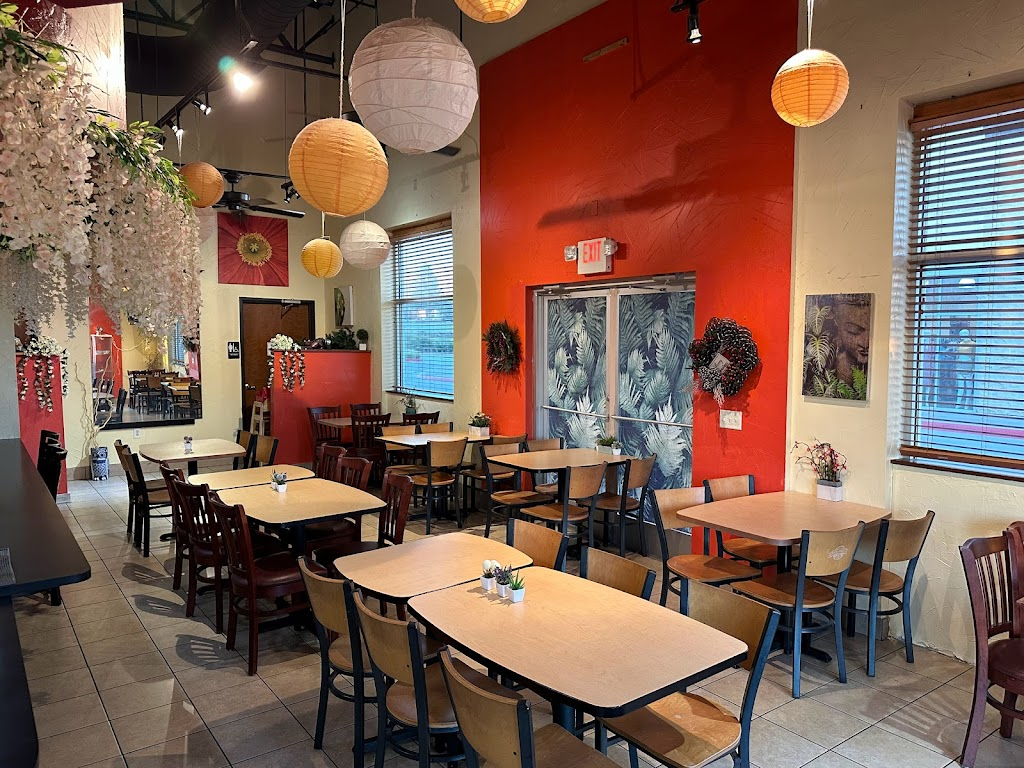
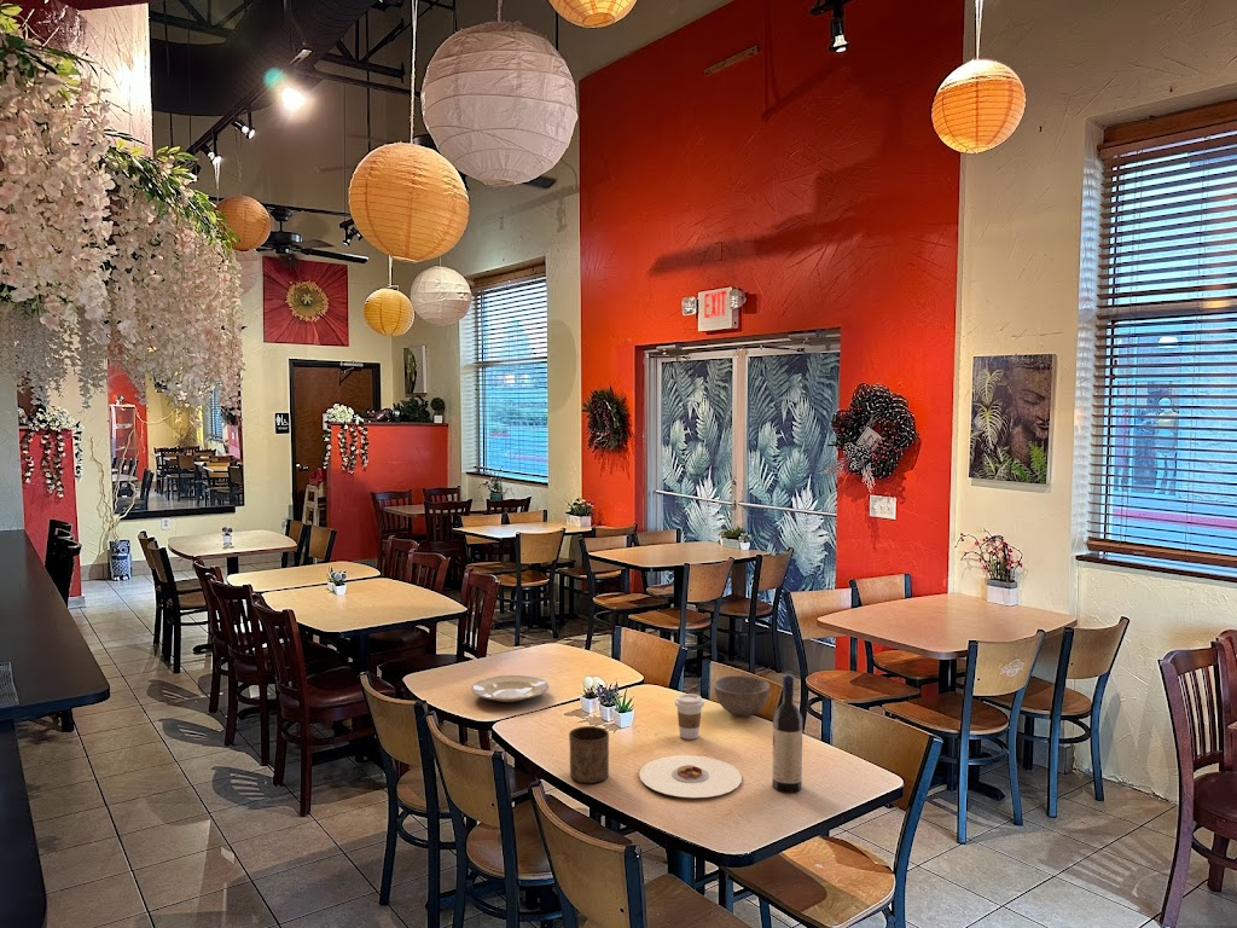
+ plate (690, 772)
+ coffee cup (689, 717)
+ cup (588, 754)
+ wine bottle (788, 730)
+ plate (510, 691)
+ bowl (741, 698)
